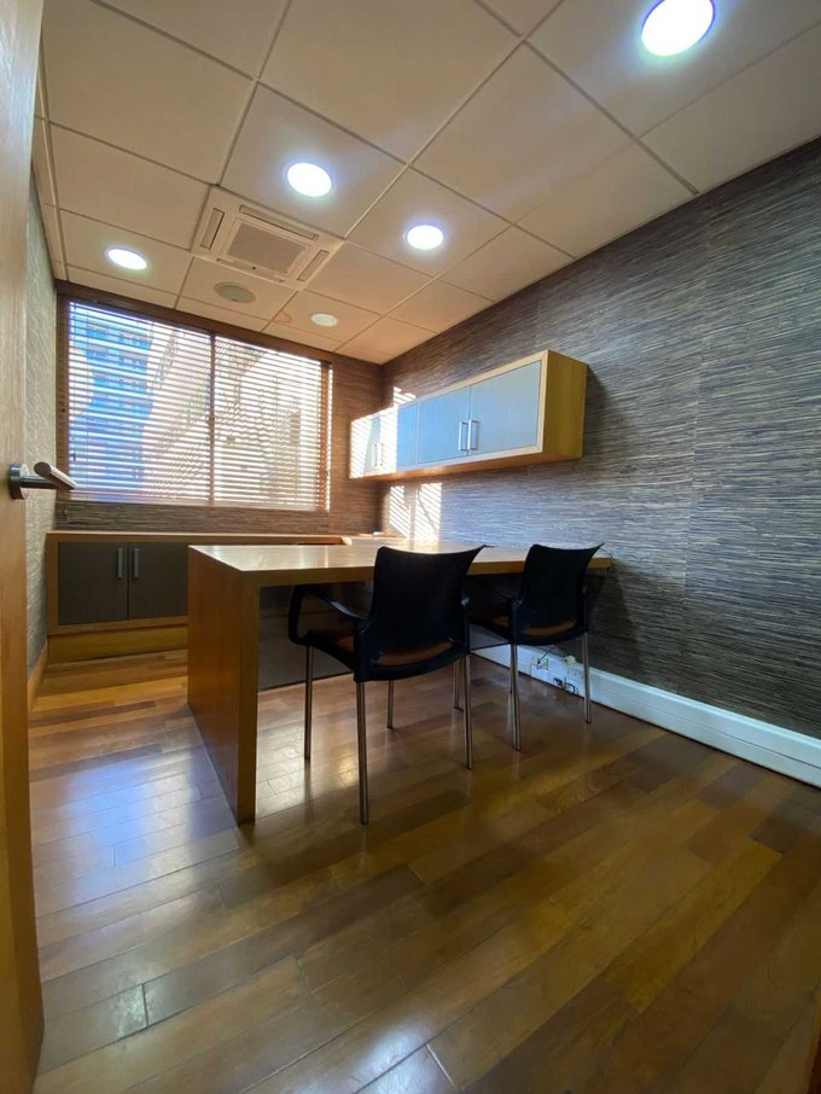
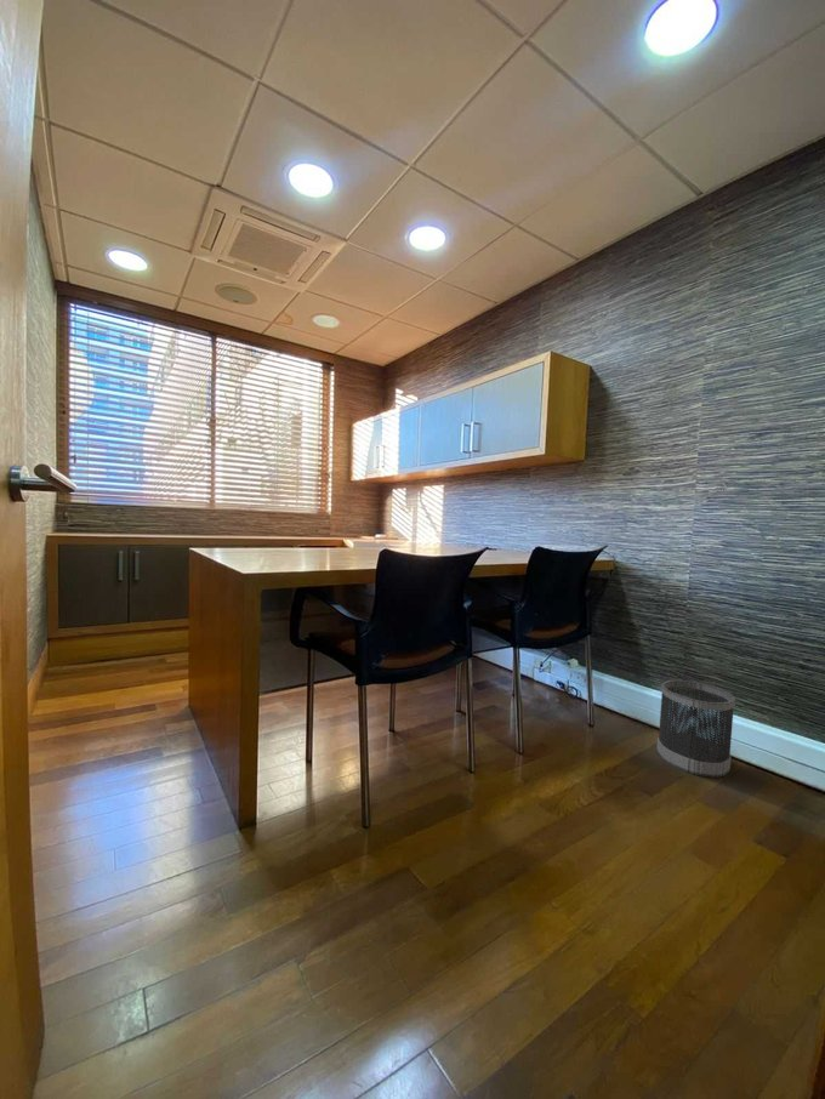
+ wastebasket (694, 725)
